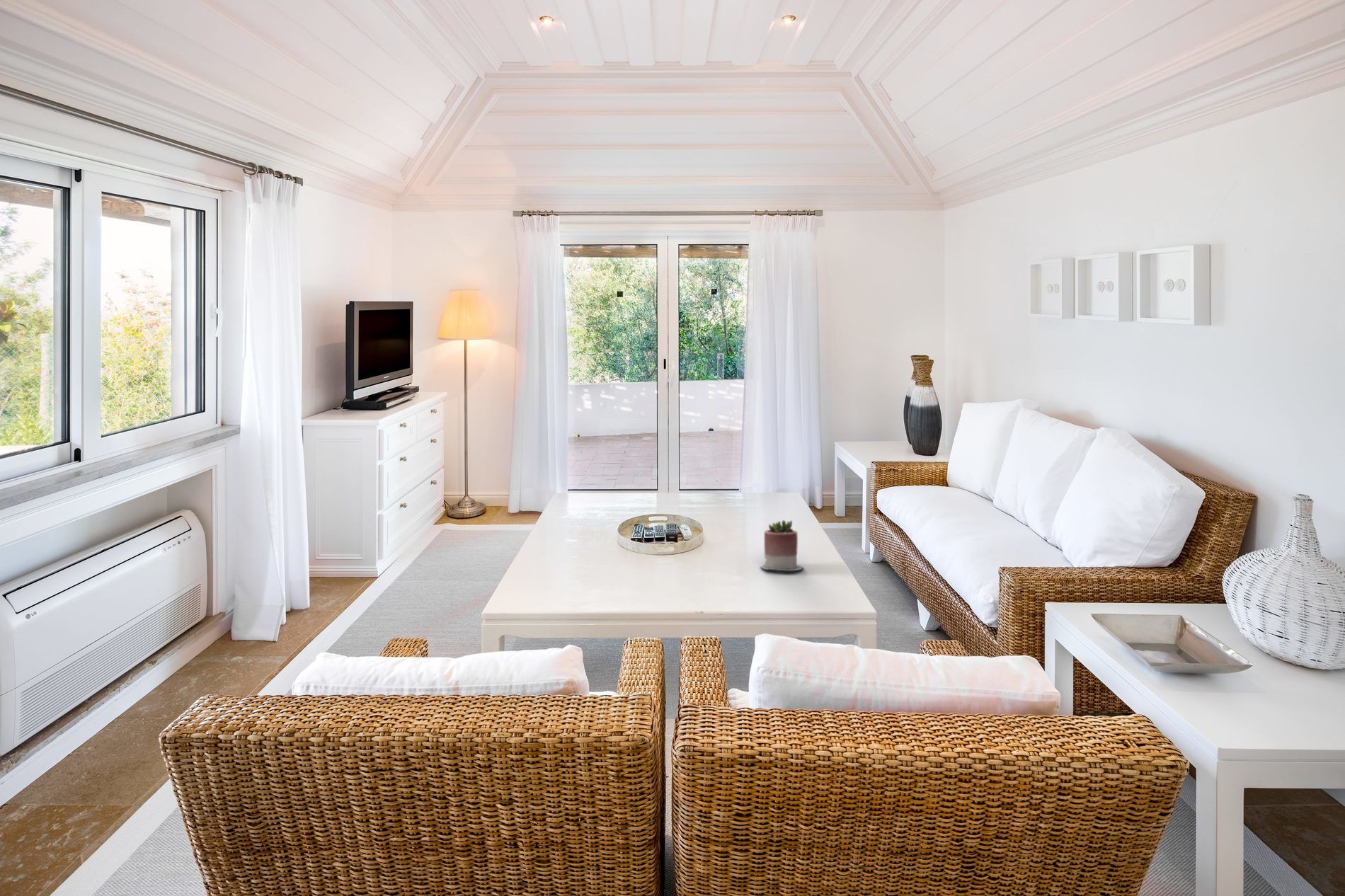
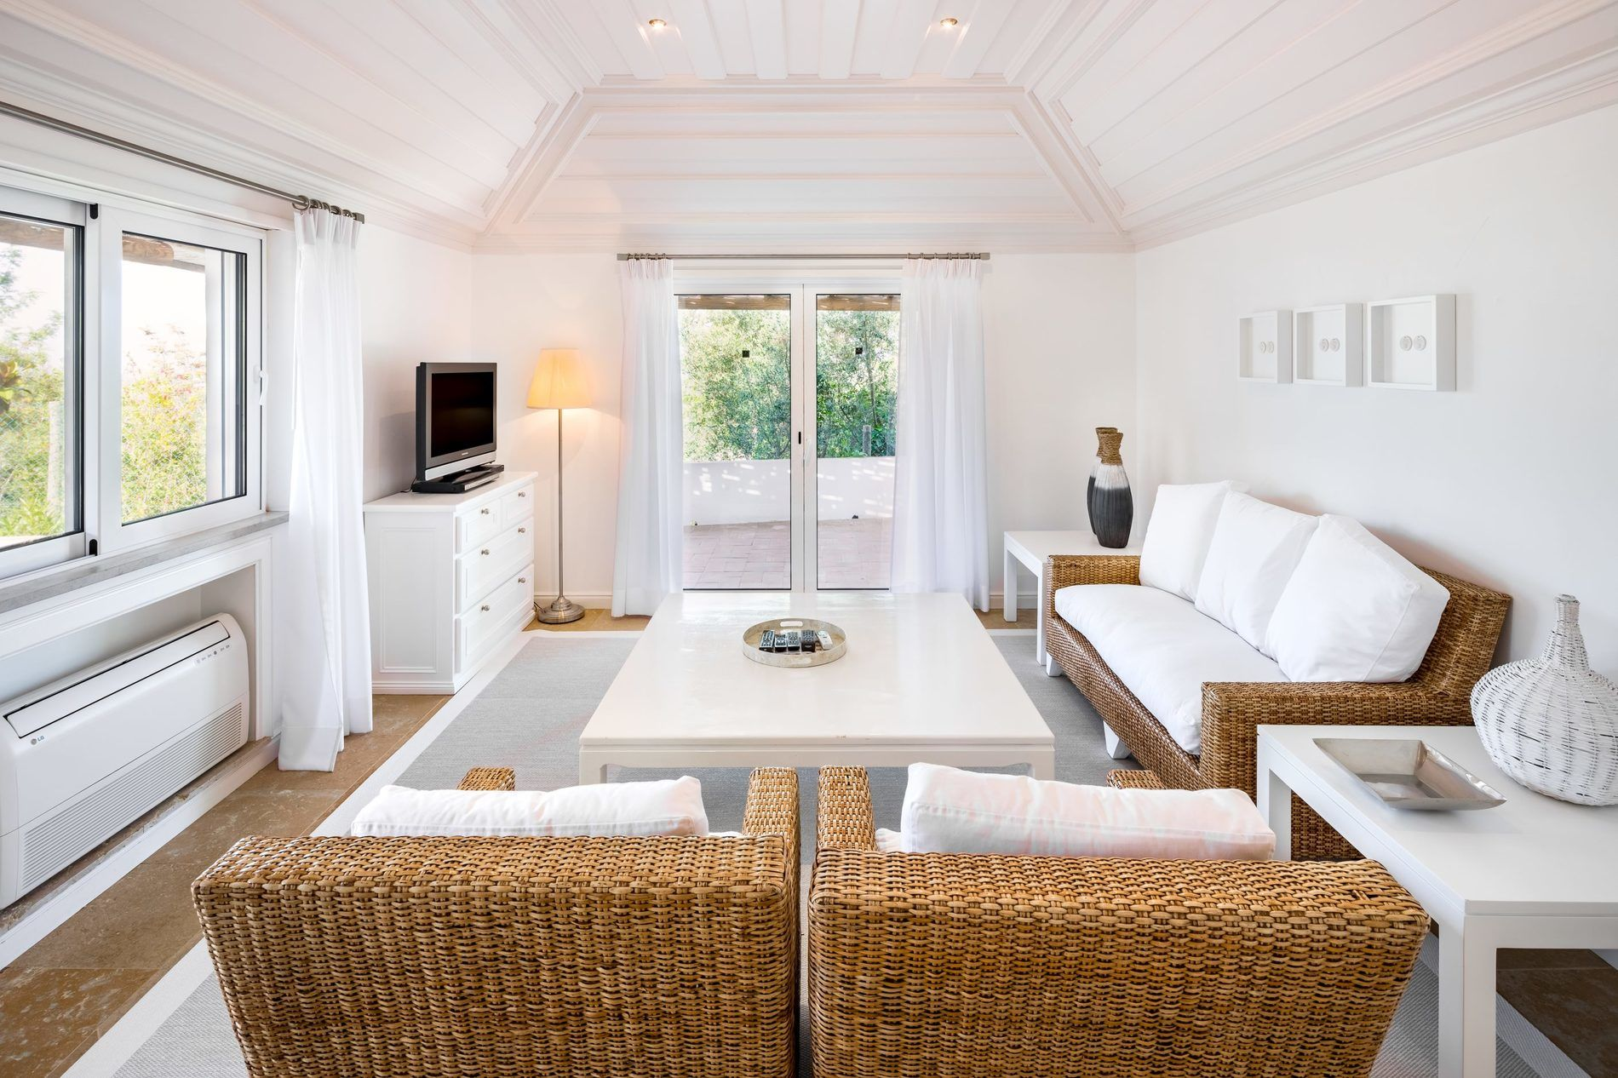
- succulent planter (782, 544)
